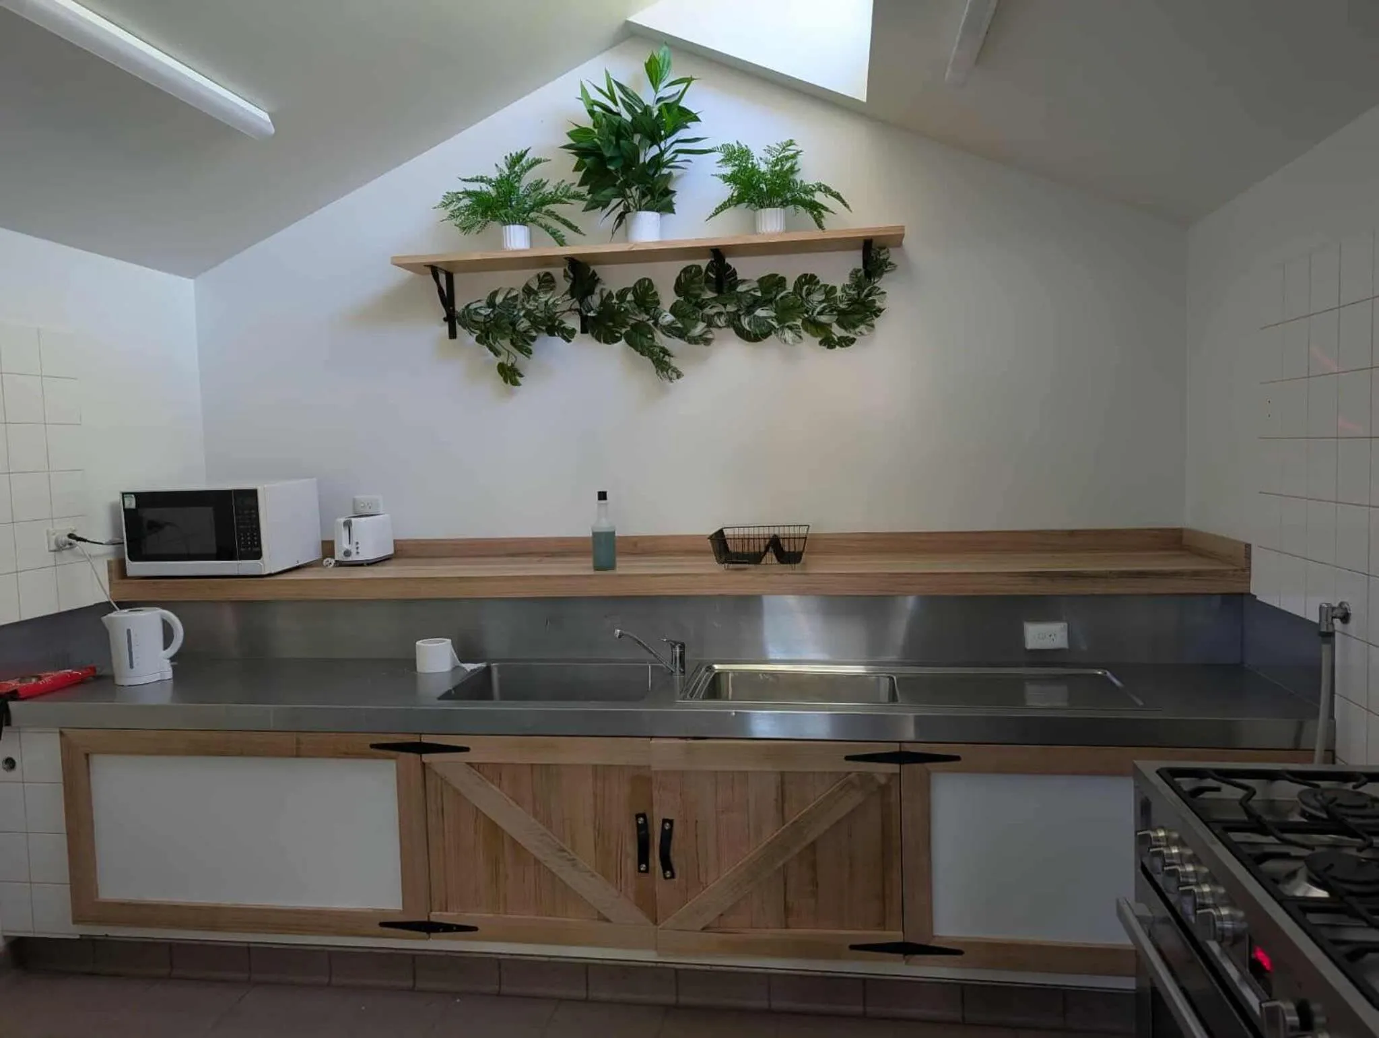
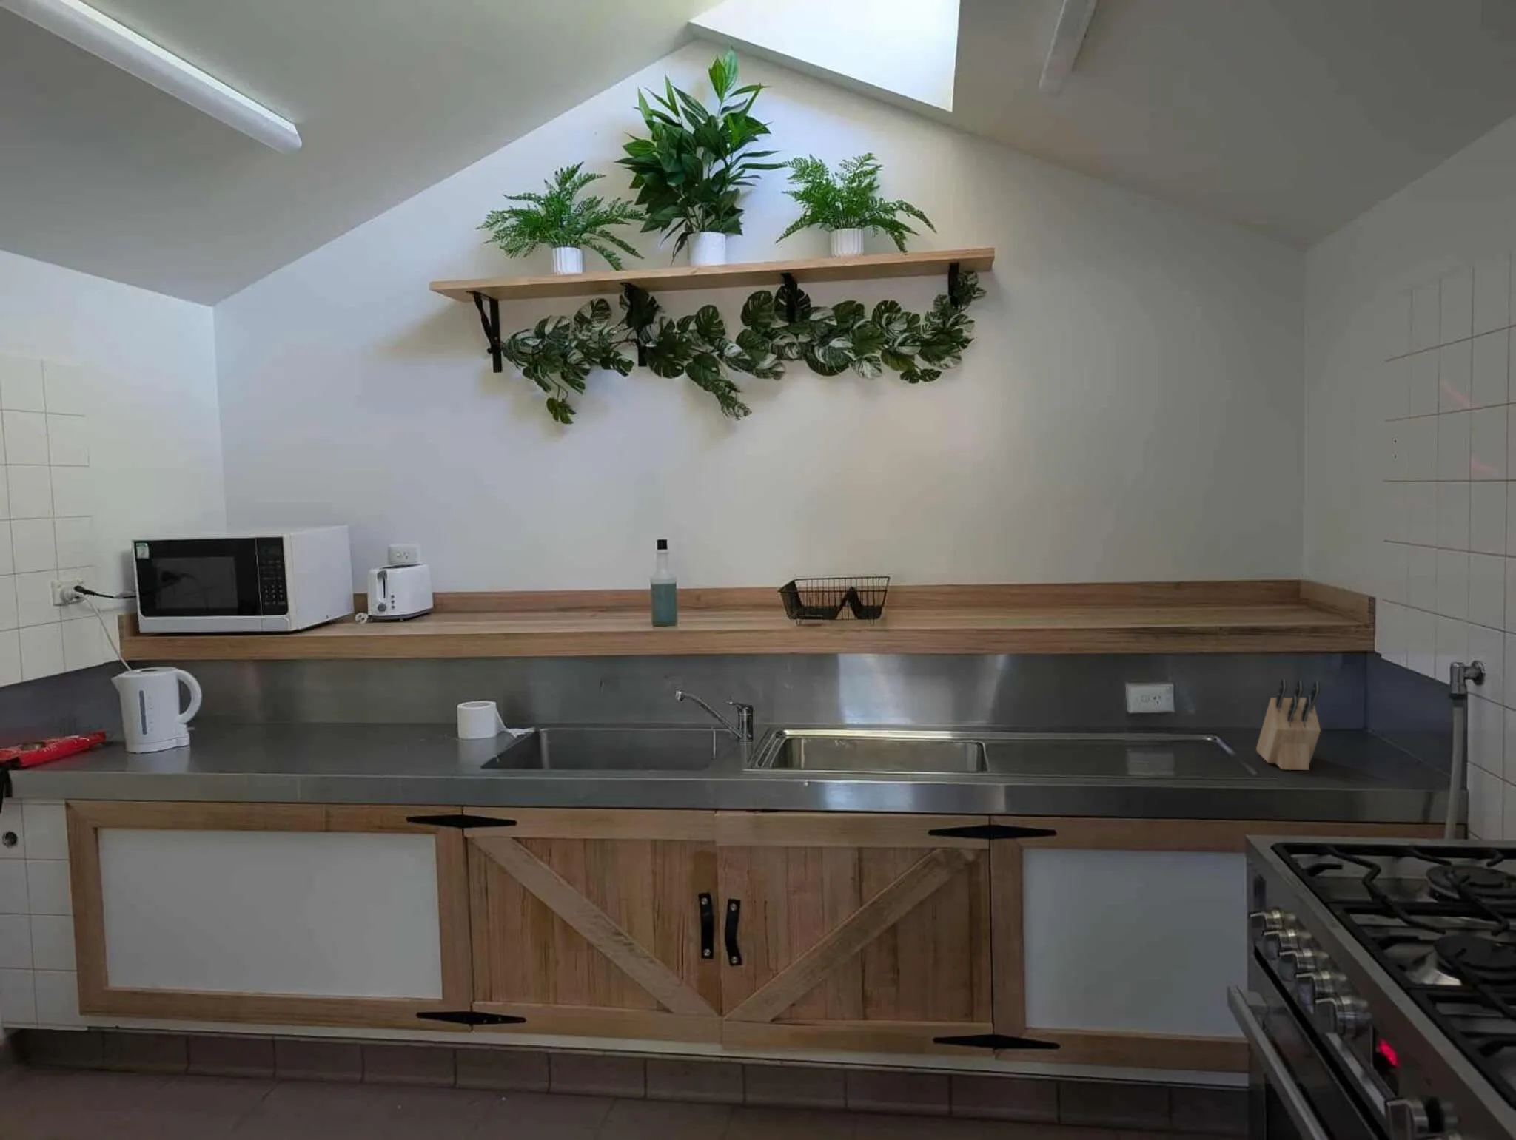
+ knife block (1288, 718)
